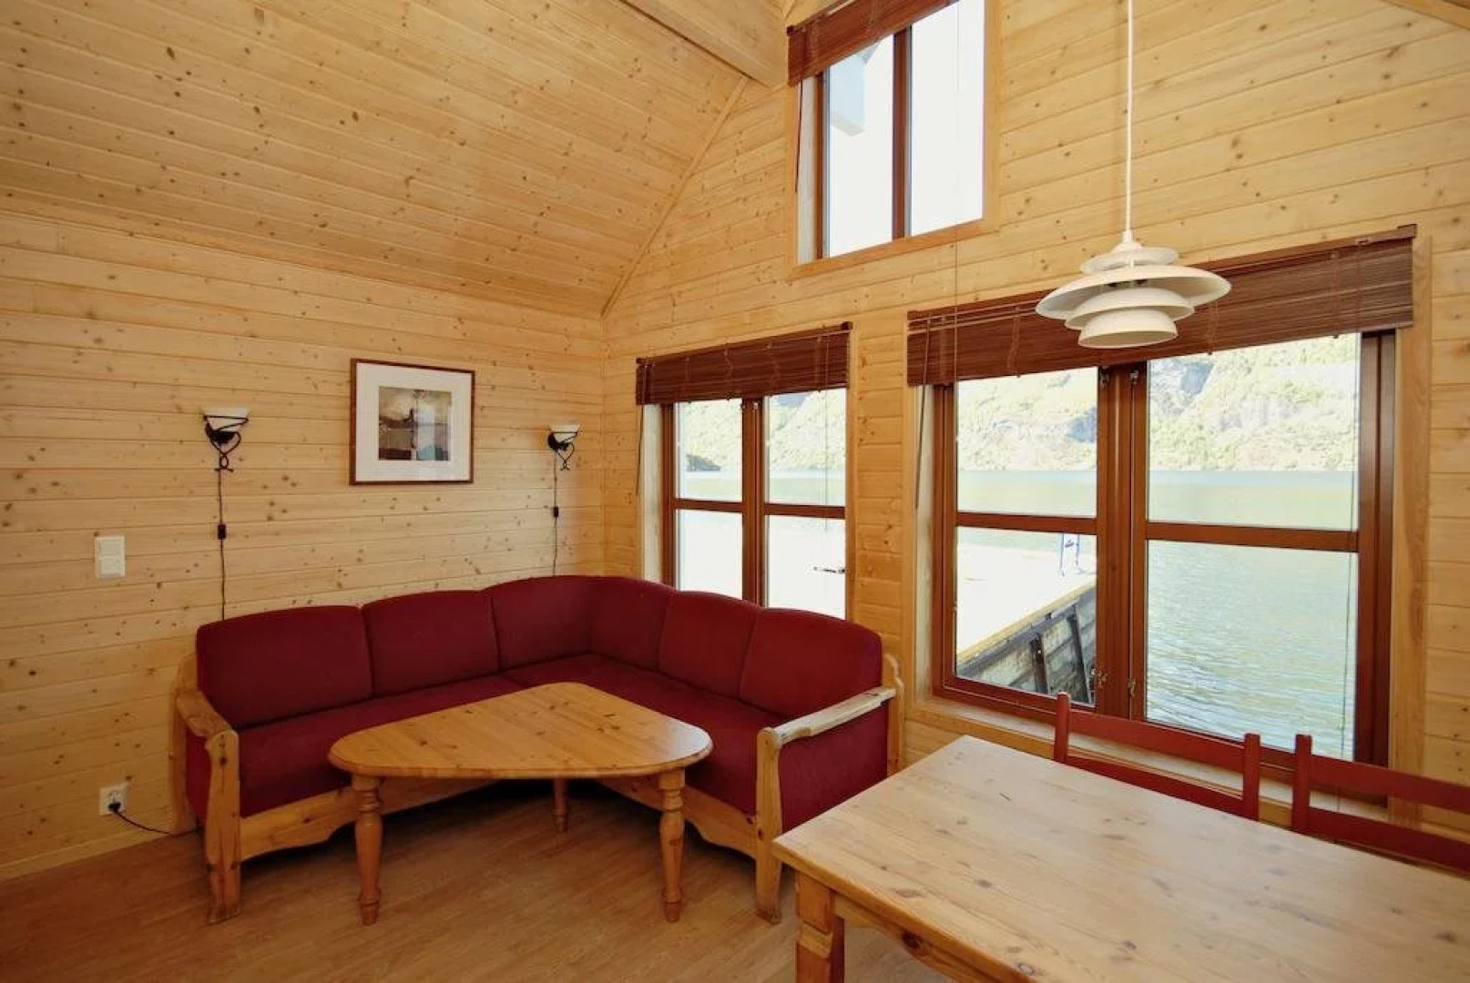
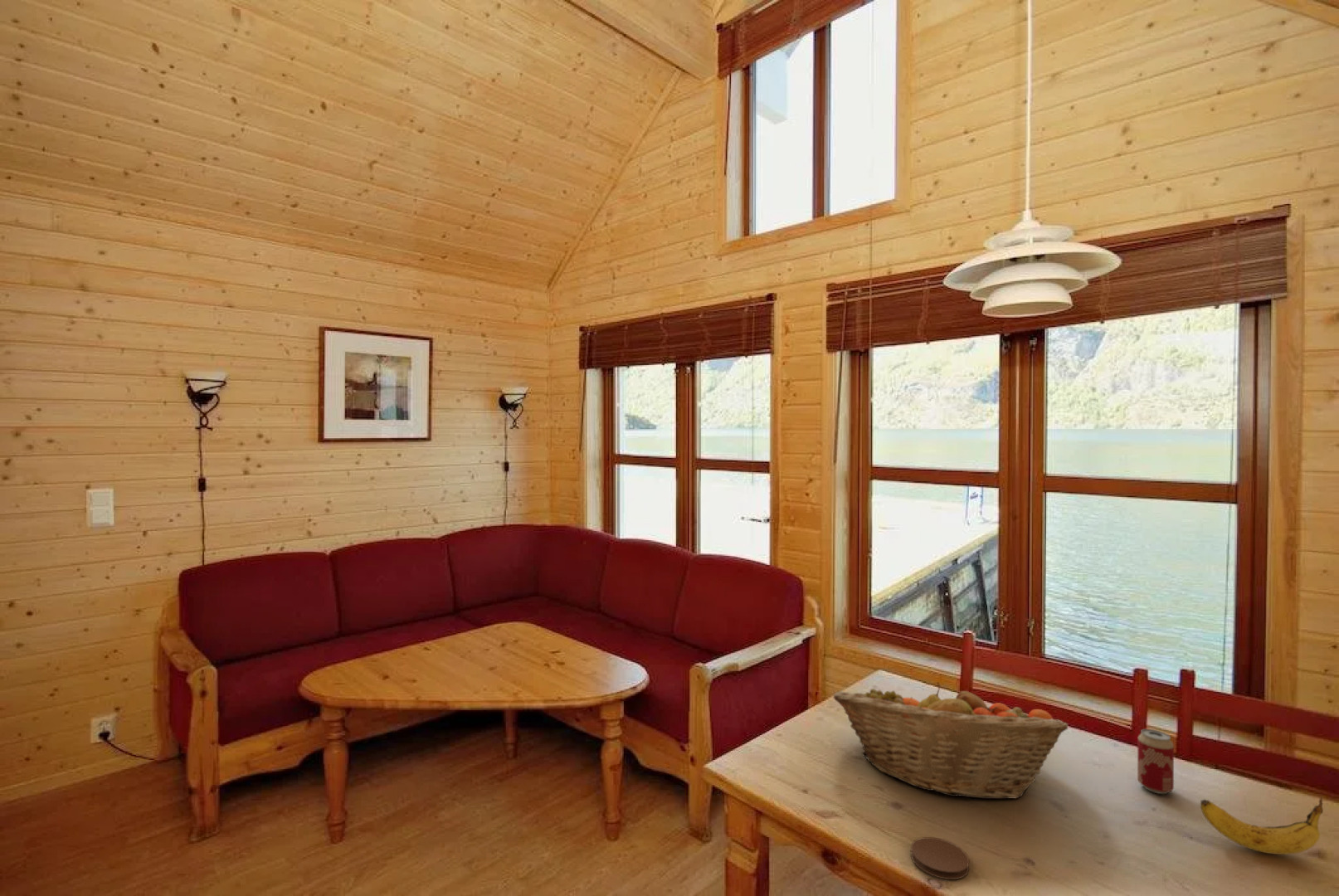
+ coaster (939, 857)
+ fruit basket (942, 725)
+ banana (1259, 826)
+ beverage can (1155, 761)
